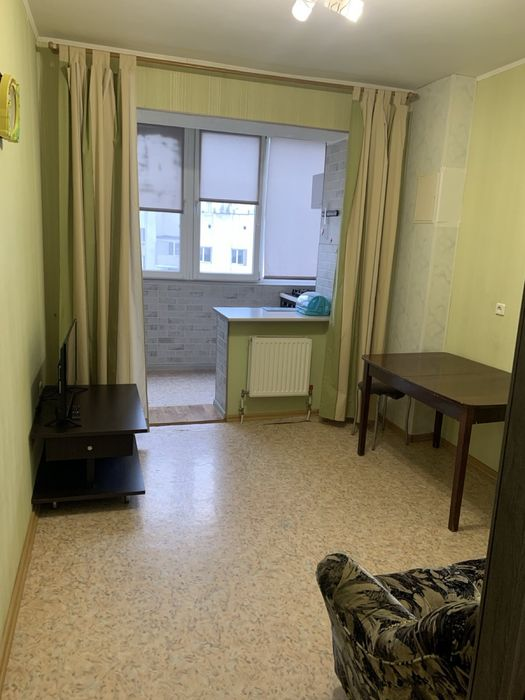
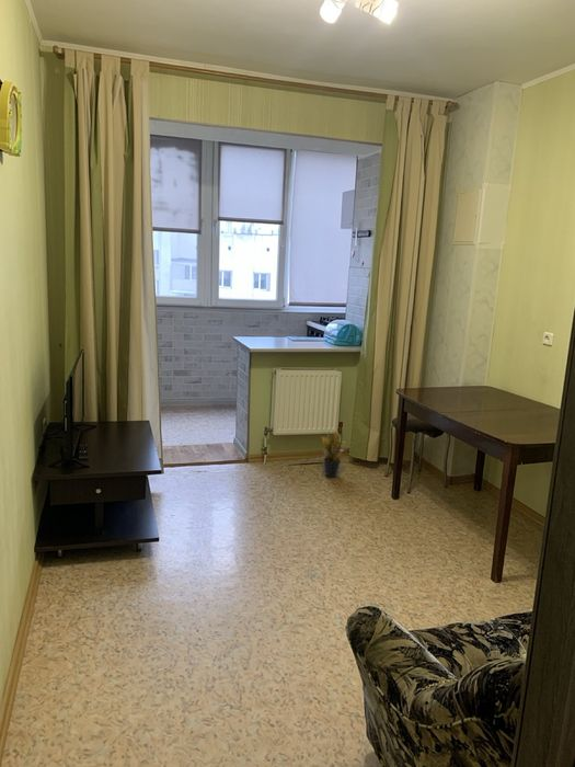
+ potted plant (333, 453)
